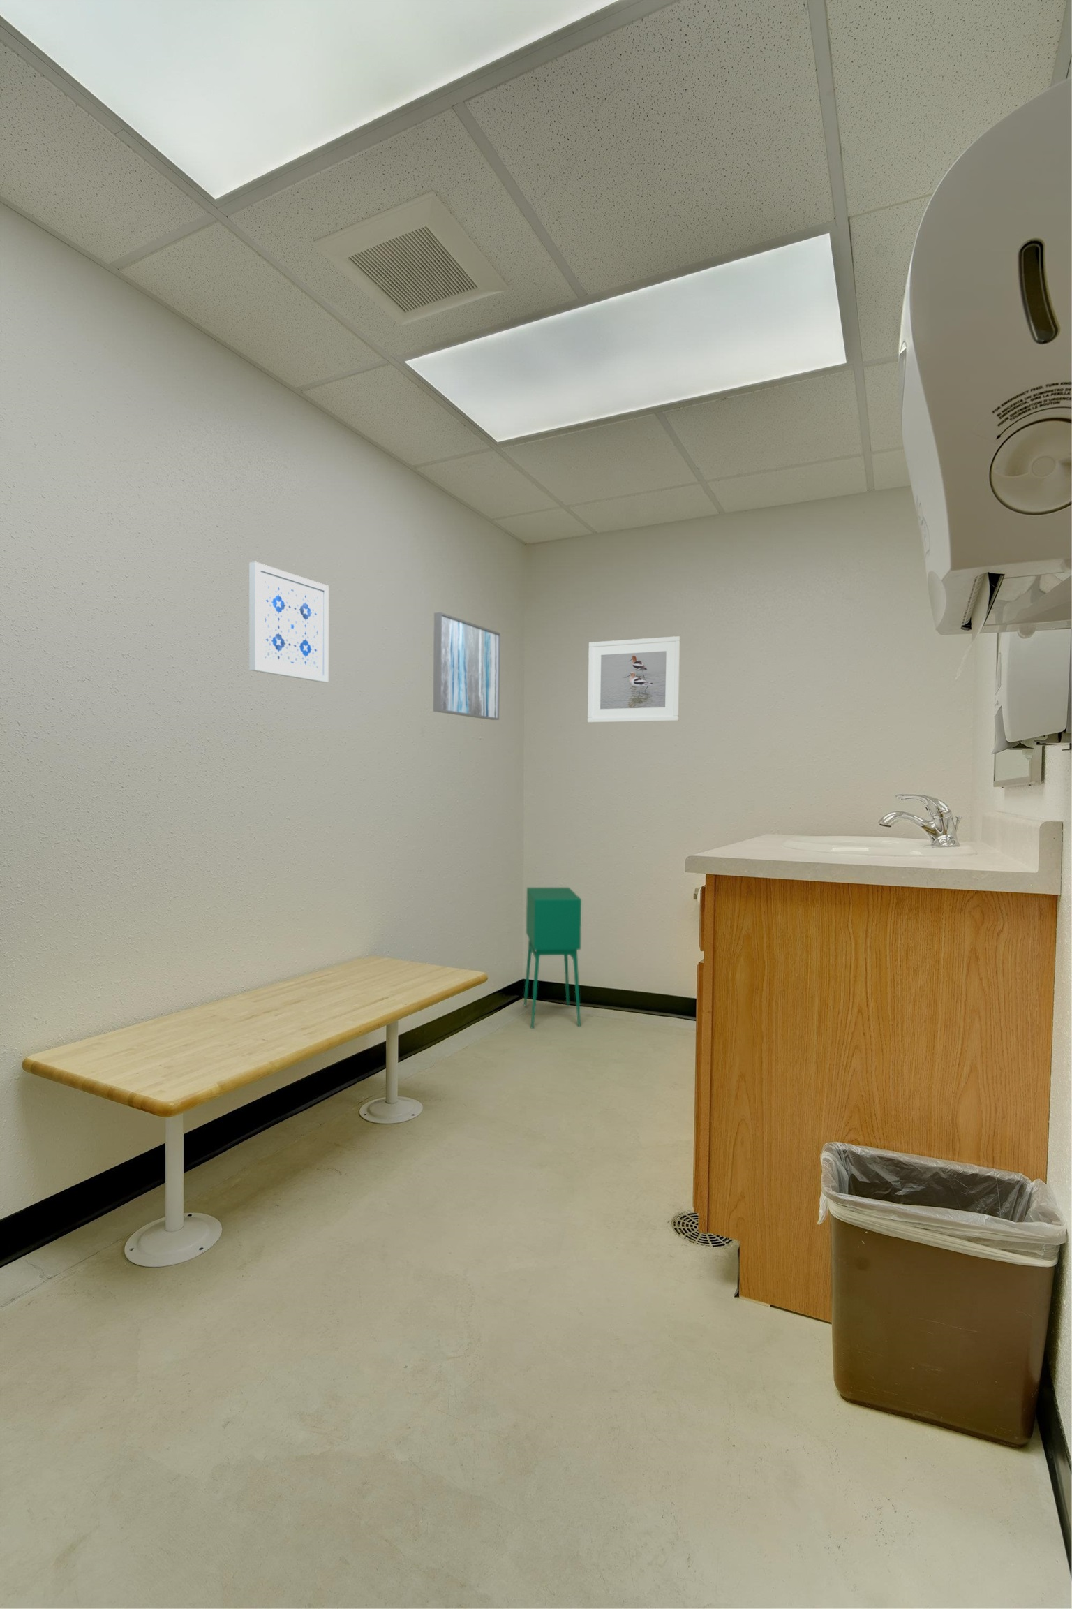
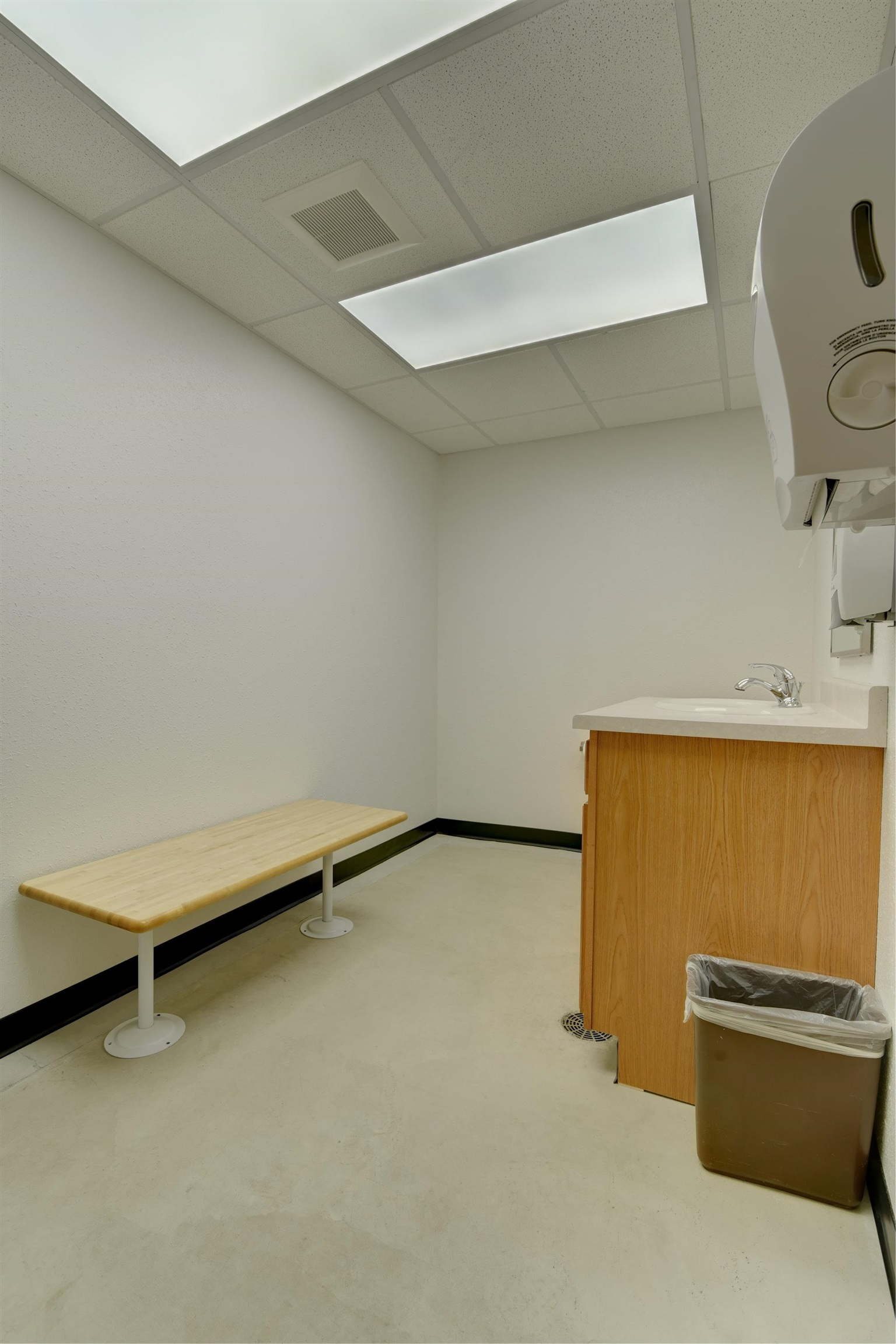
- wall art (291, 626)
- wall art (468, 669)
- storage cabinet (552, 954)
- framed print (632, 680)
